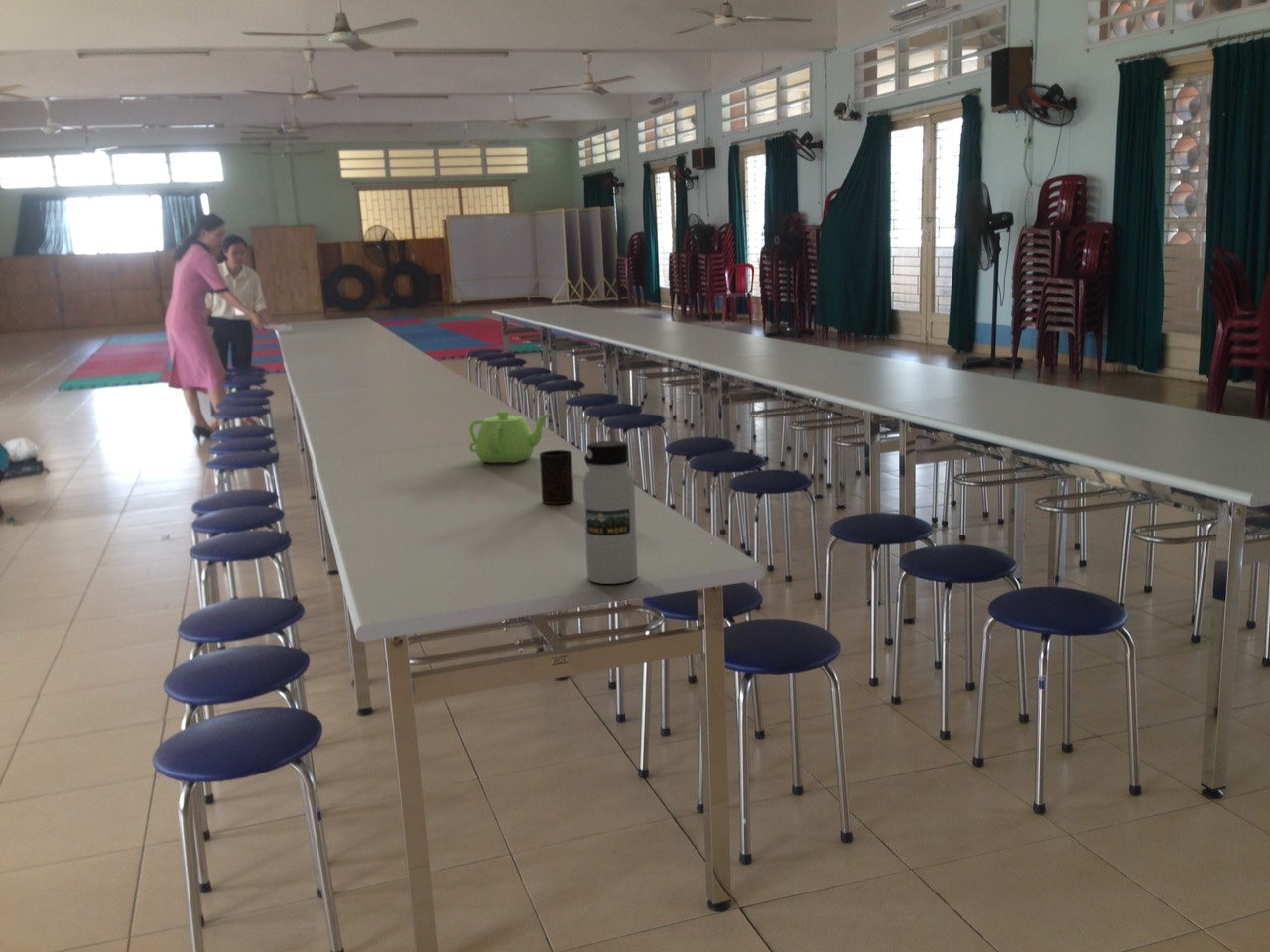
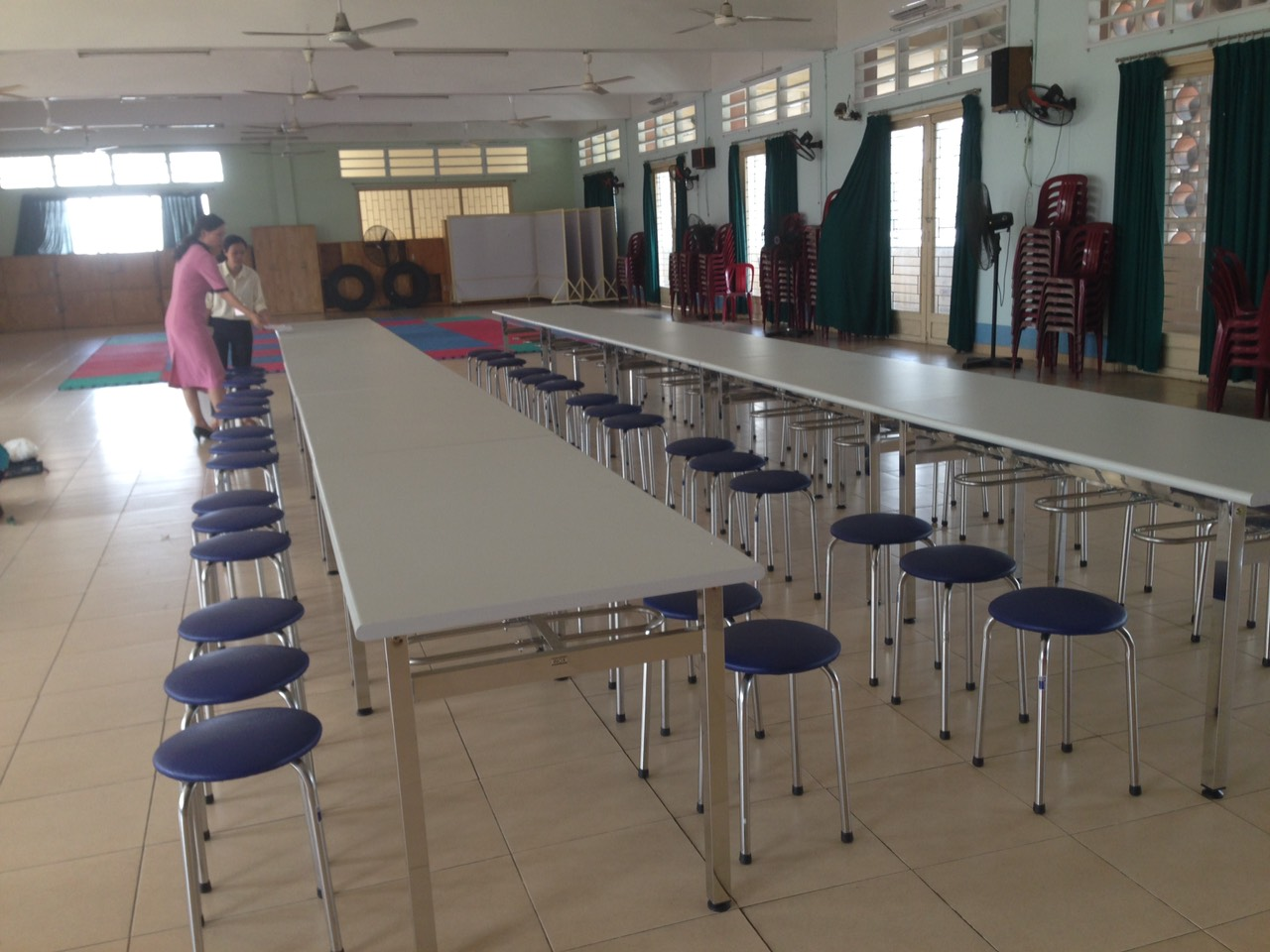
- teapot (510, 435)
- water bottle (609, 511)
- cup (557, 476)
